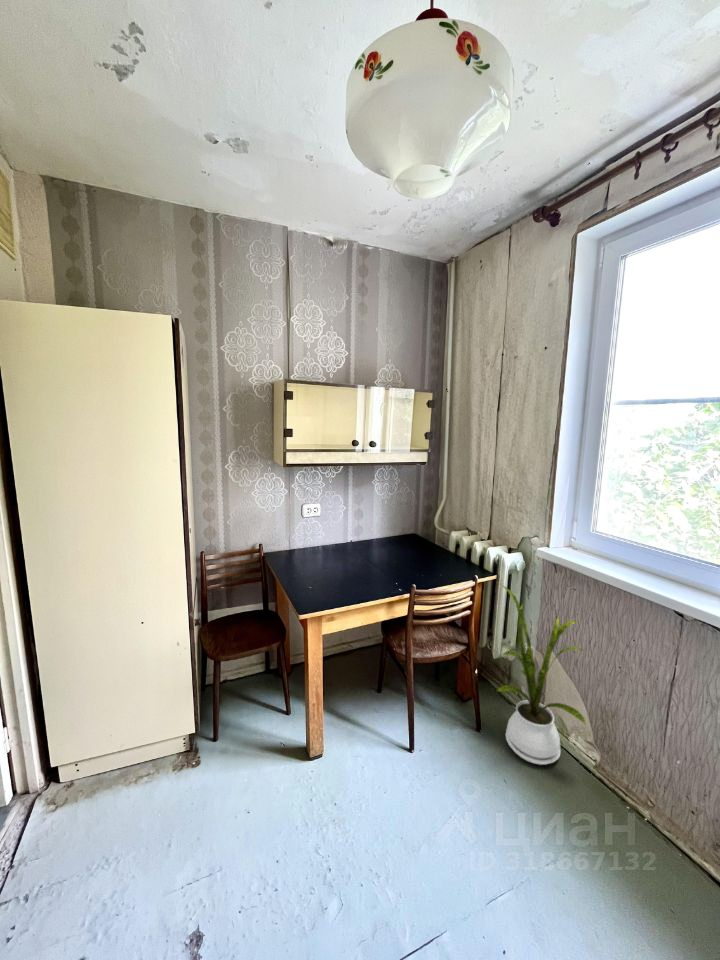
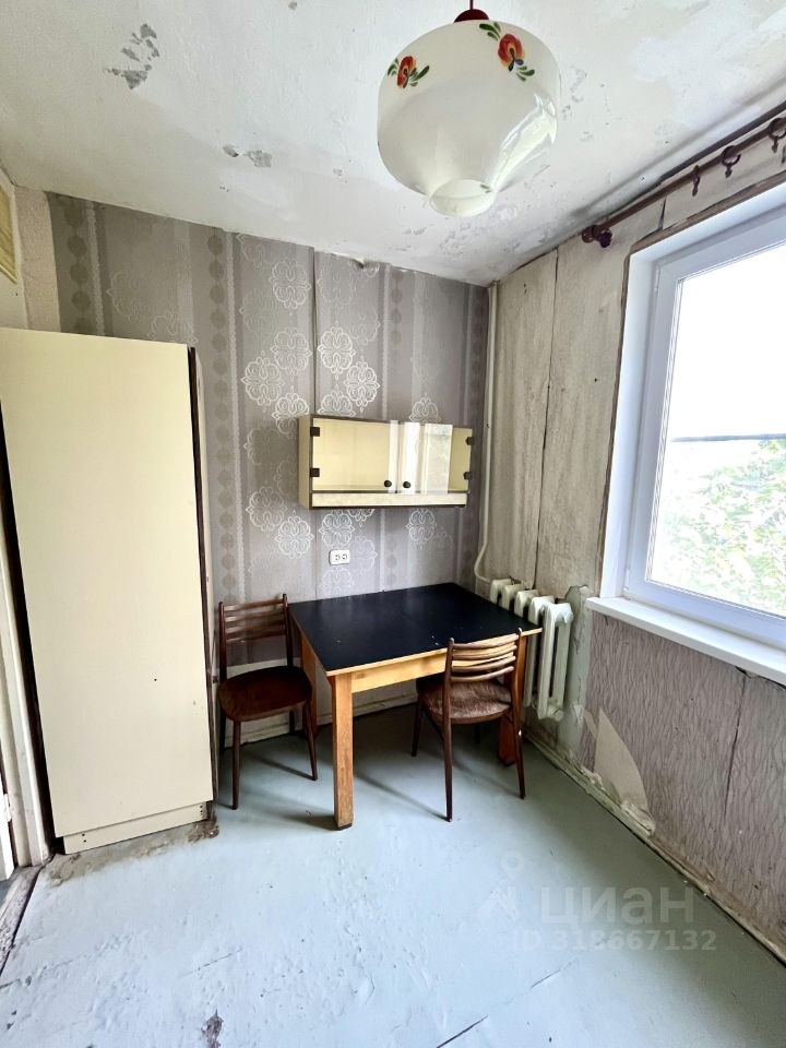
- house plant (533, 672)
